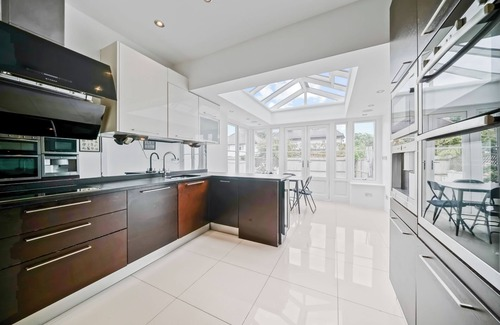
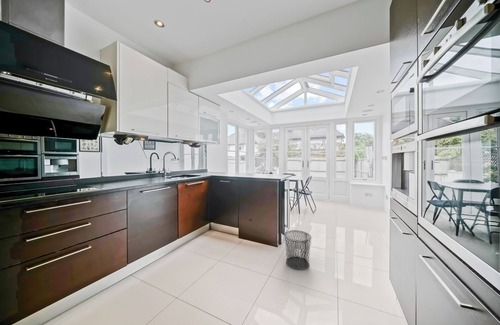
+ waste bin (297, 249)
